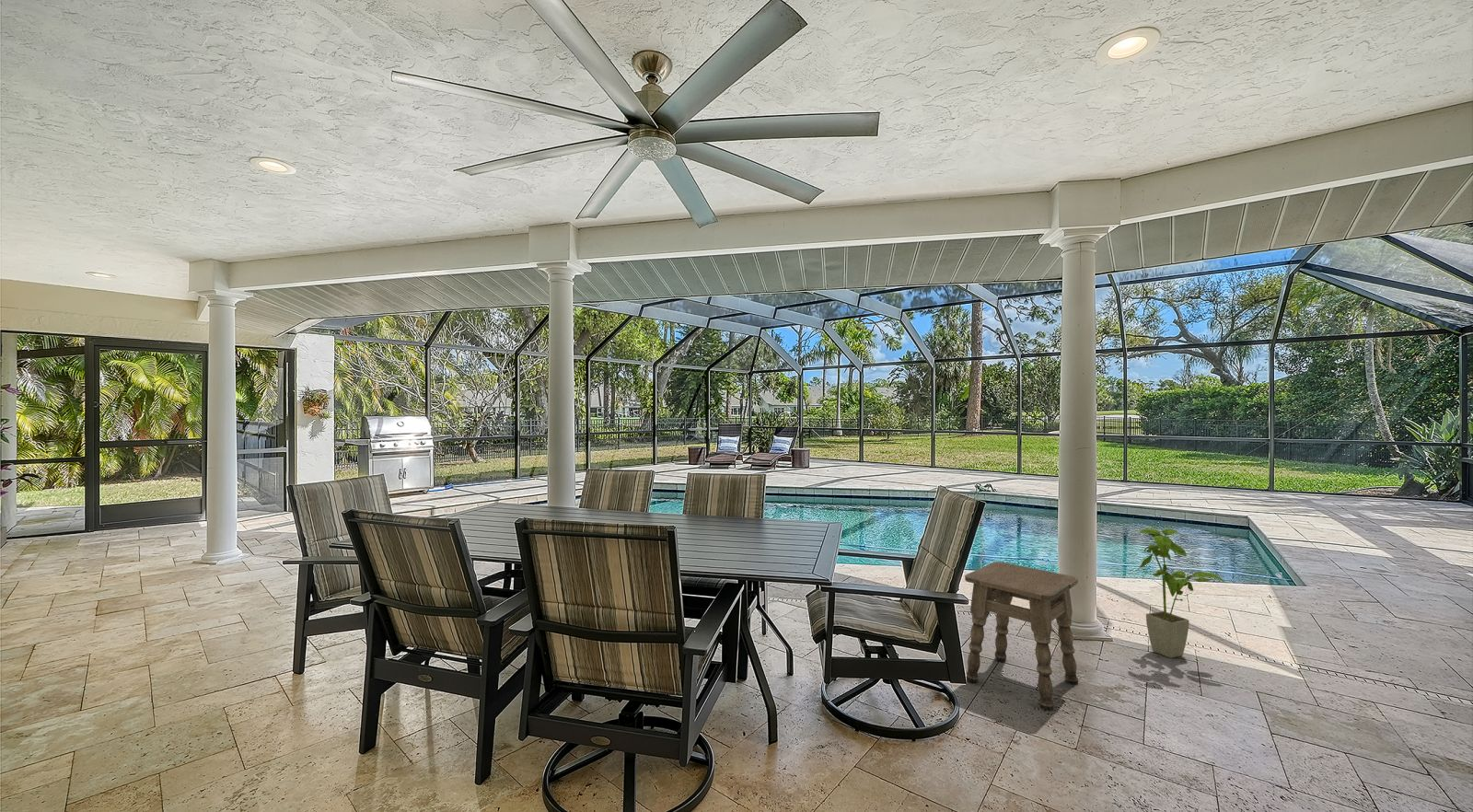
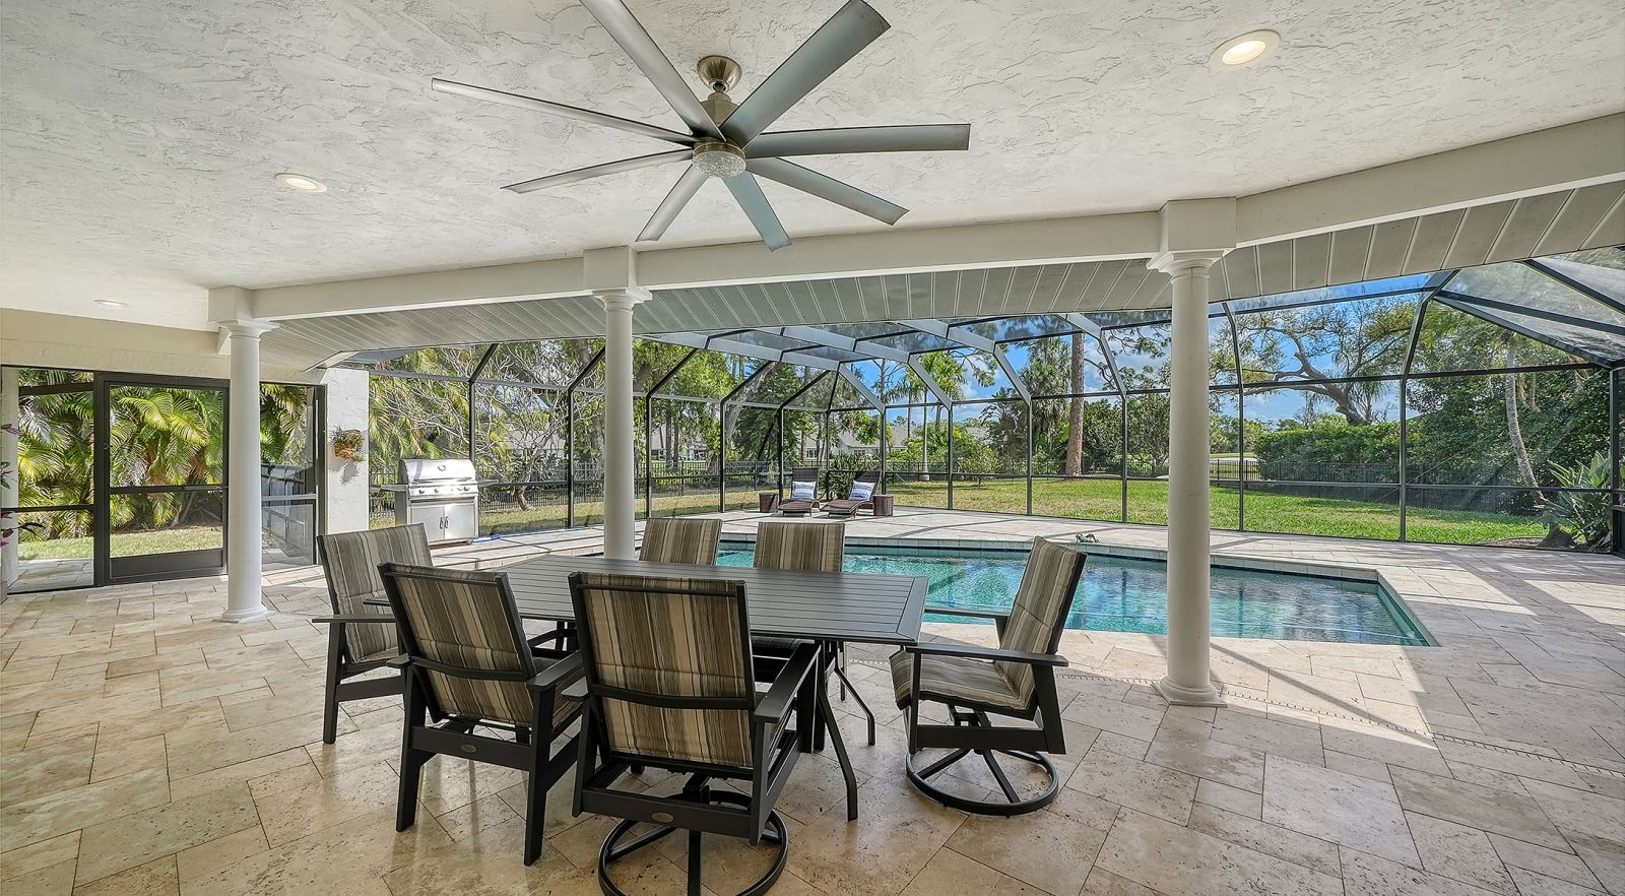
- house plant (1173, 594)
- side table (1025, 621)
